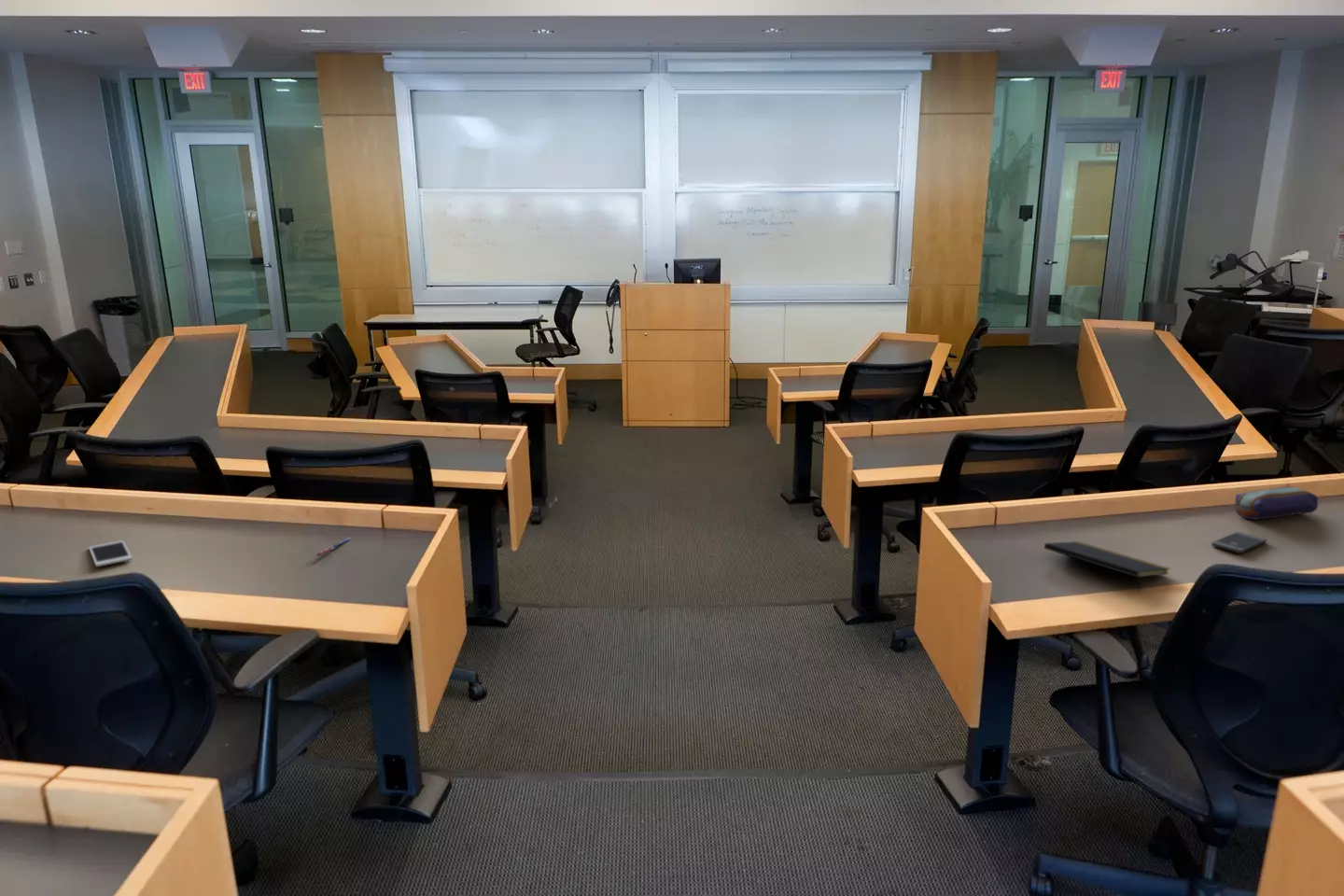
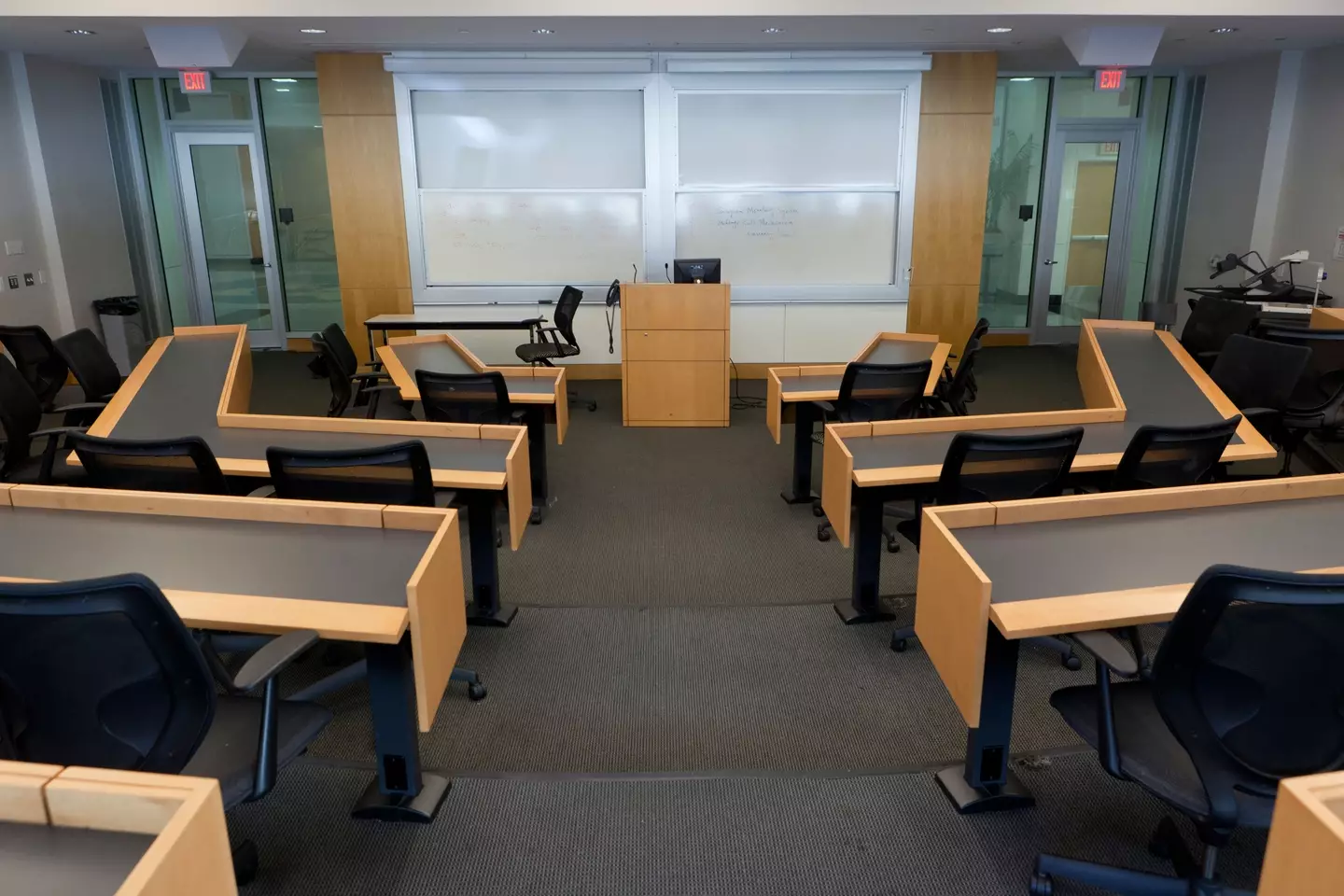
- pen (334, 545)
- smartphone (1239, 542)
- notepad (1105, 558)
- pencil case (1277, 503)
- cell phone (110, 553)
